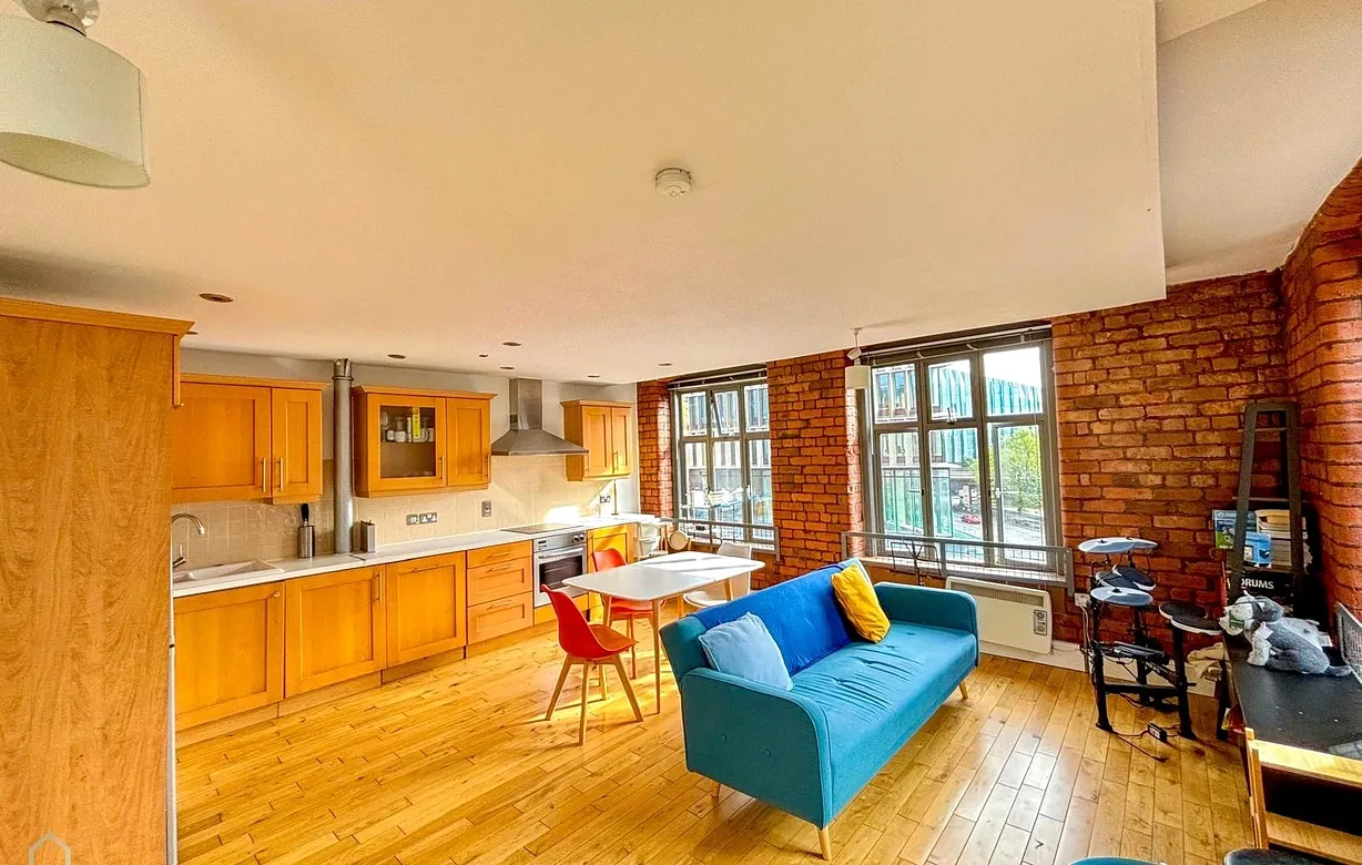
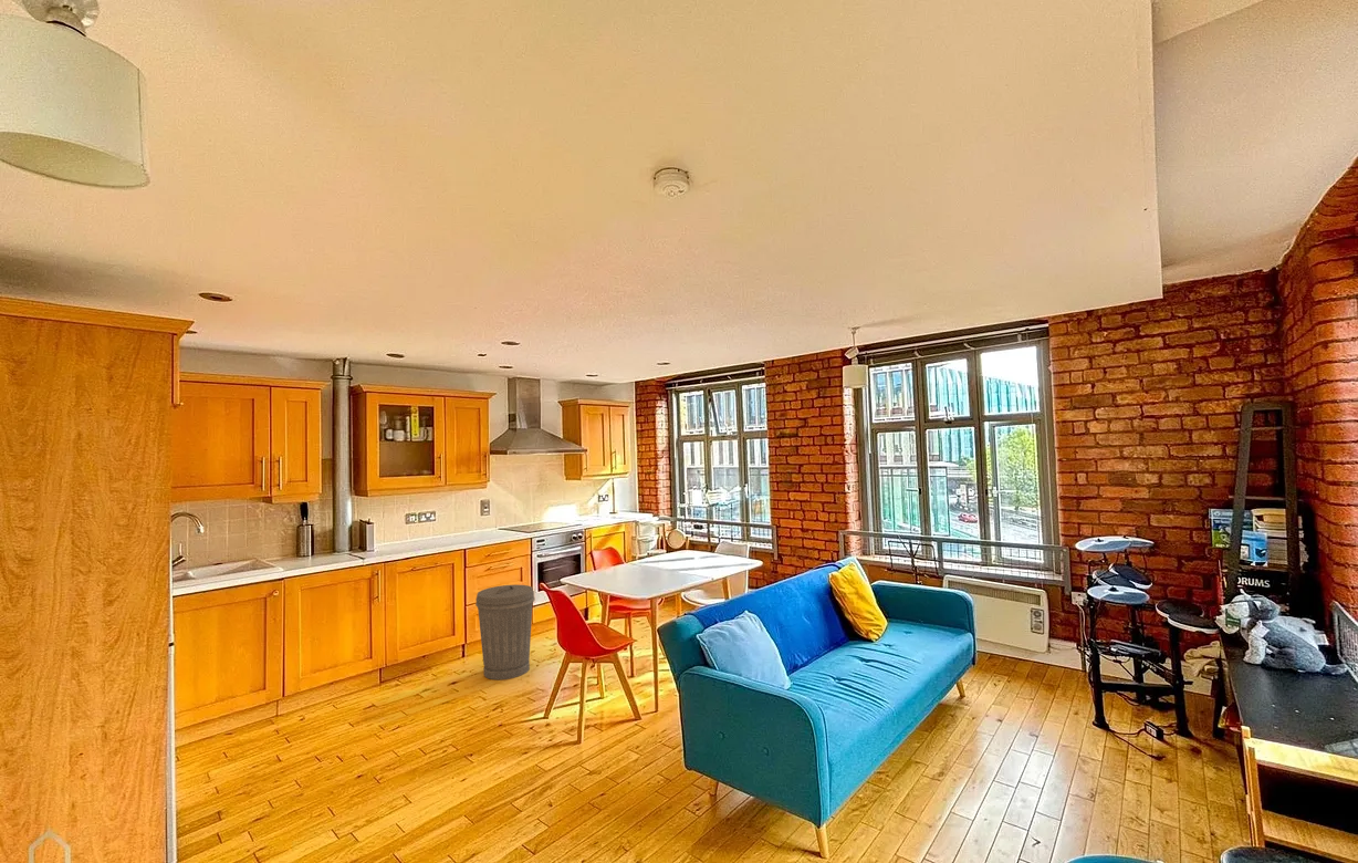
+ trash can (505, 628)
